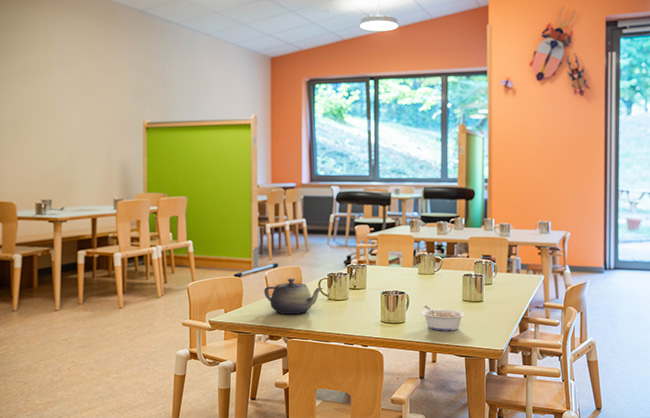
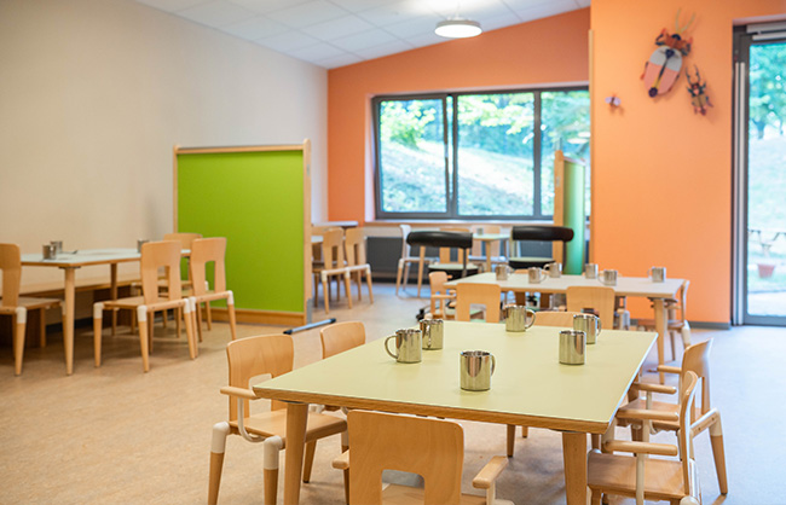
- teapot (293, 295)
- legume (441, 318)
